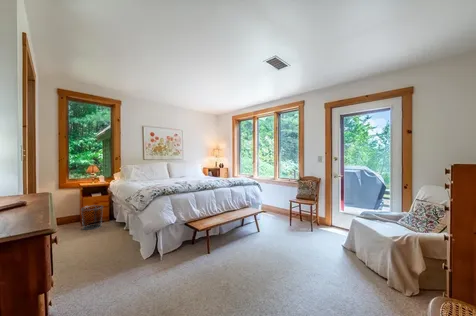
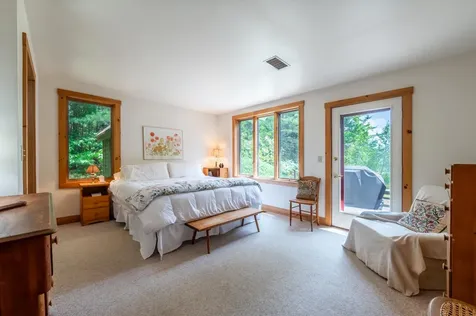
- waste bin (92, 217)
